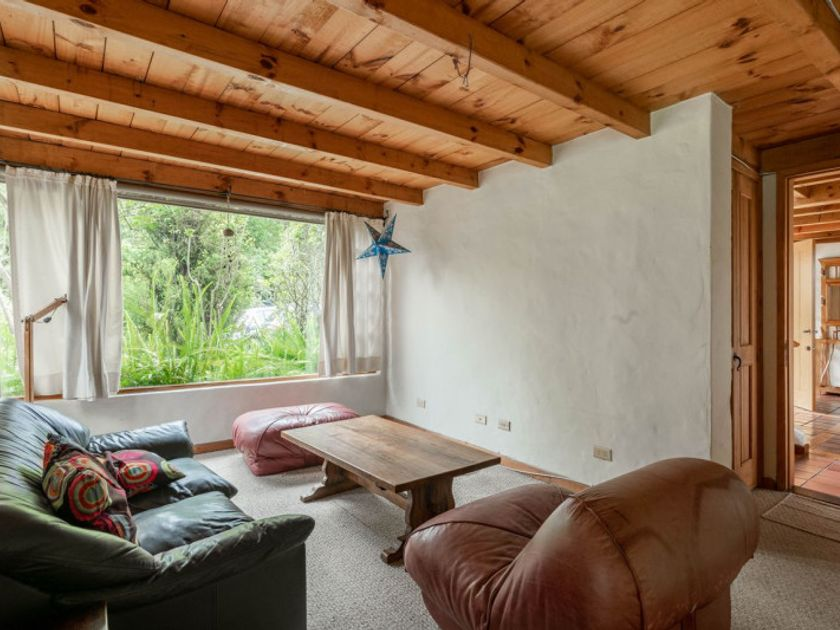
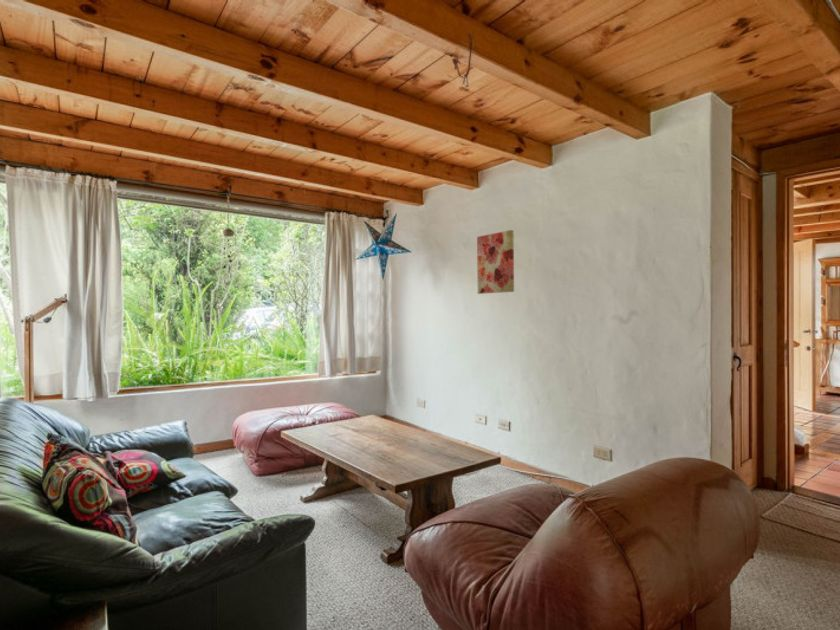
+ wall art (494, 263)
